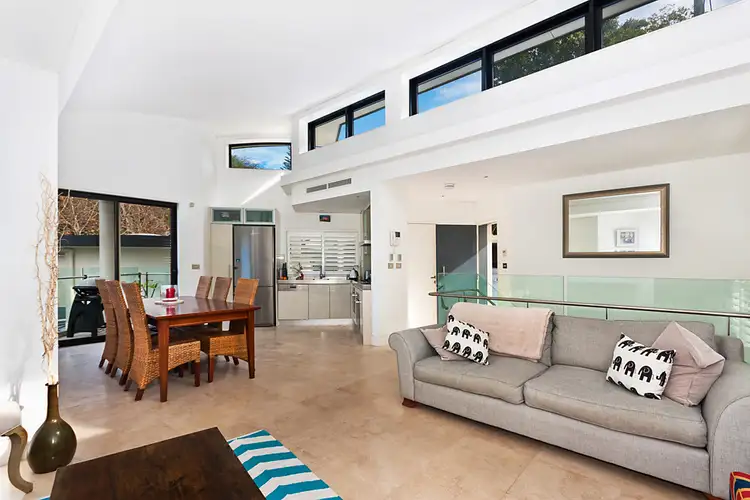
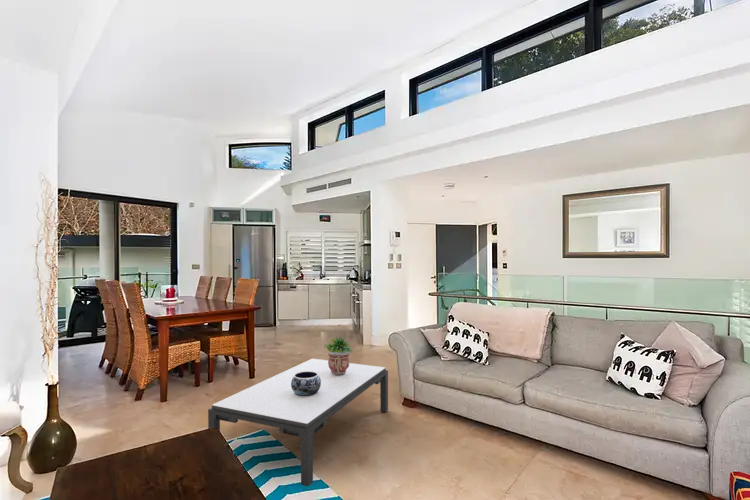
+ decorative bowl (306, 383)
+ coffee table (310, 407)
+ potted plant (338, 353)
